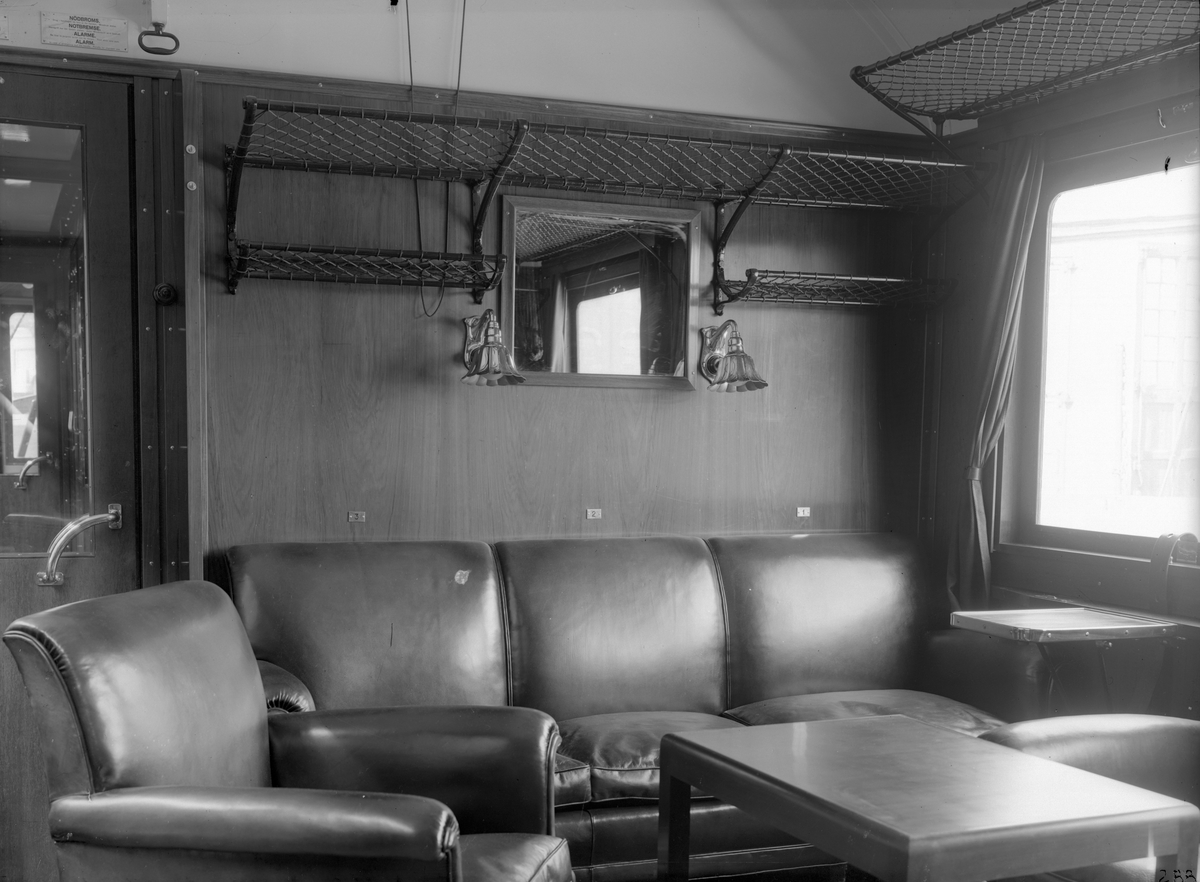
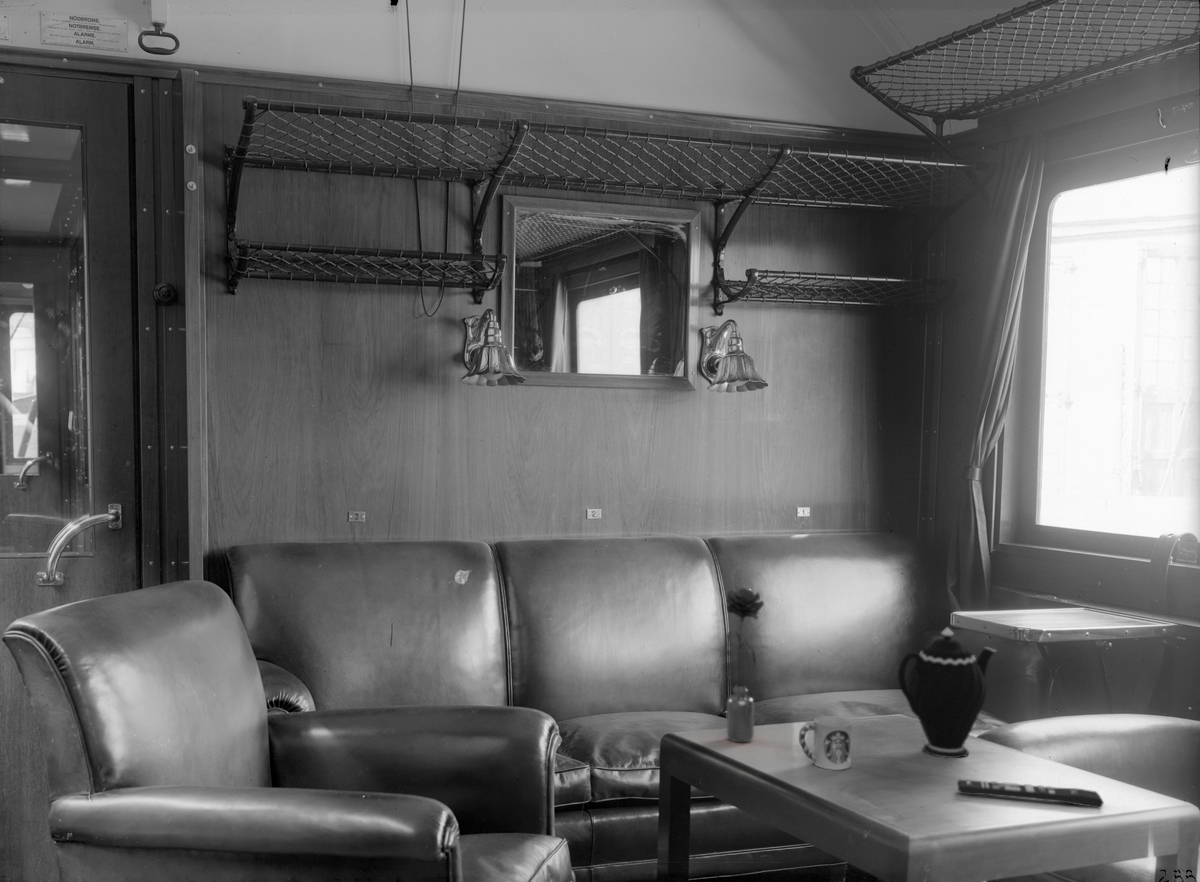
+ remote control (1028, 792)
+ flower (739, 663)
+ teapot (948, 689)
+ cup (824, 742)
